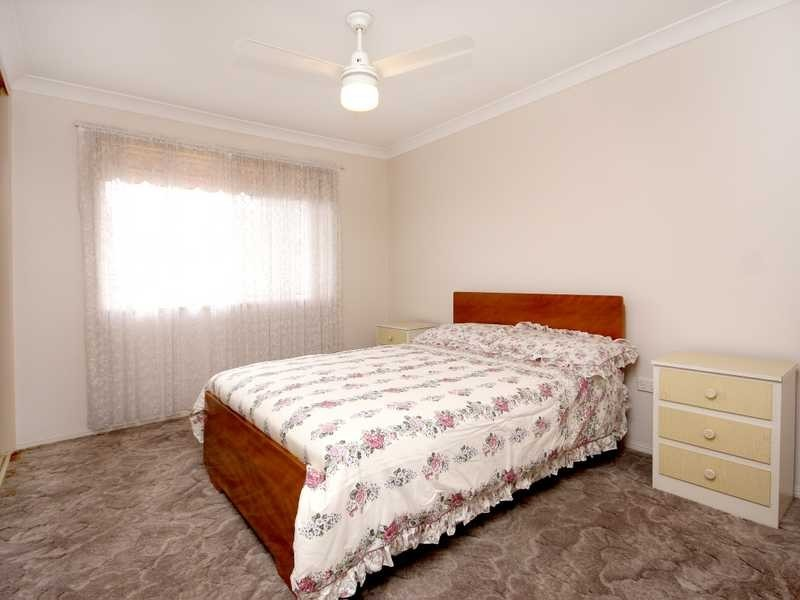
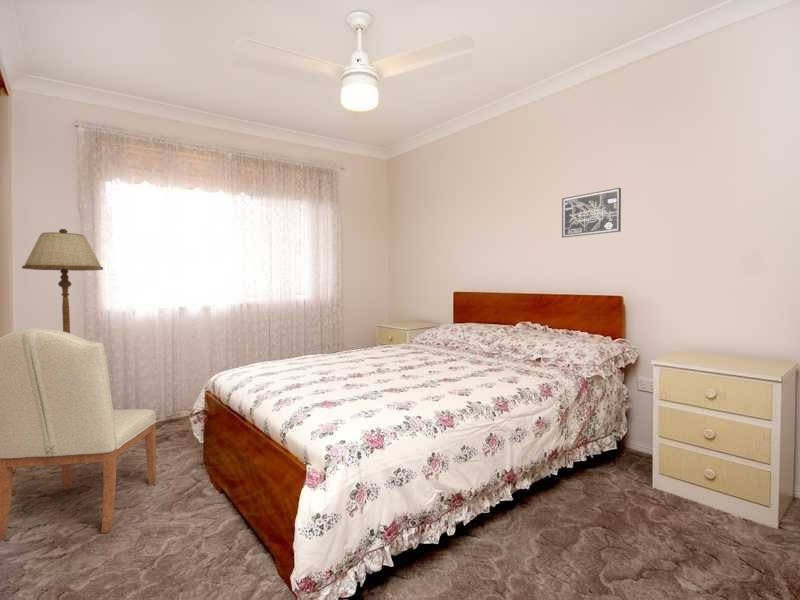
+ chair (76, 418)
+ wall art (589, 214)
+ floor lamp (67, 332)
